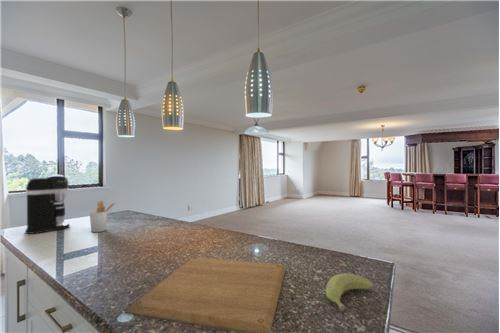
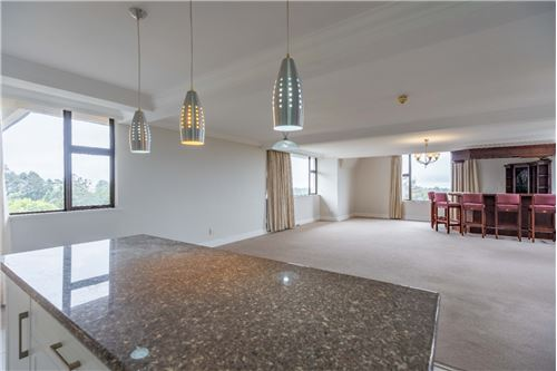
- utensil holder (103, 216)
- banana (349, 288)
- coffee maker (48, 202)
- chopping board (219, 284)
